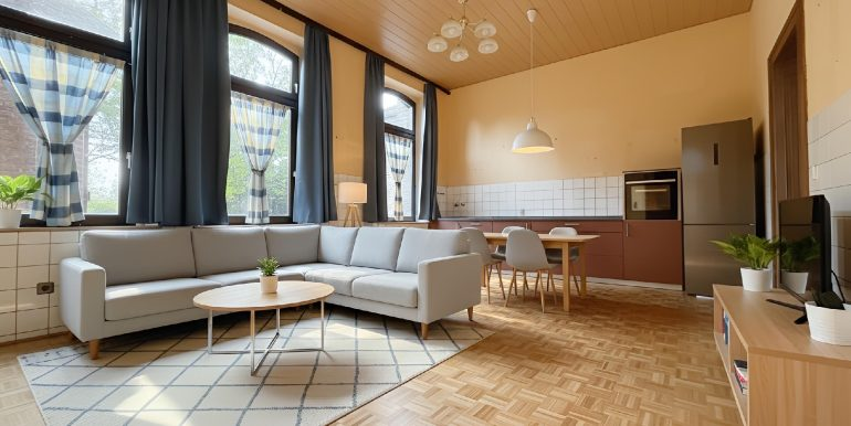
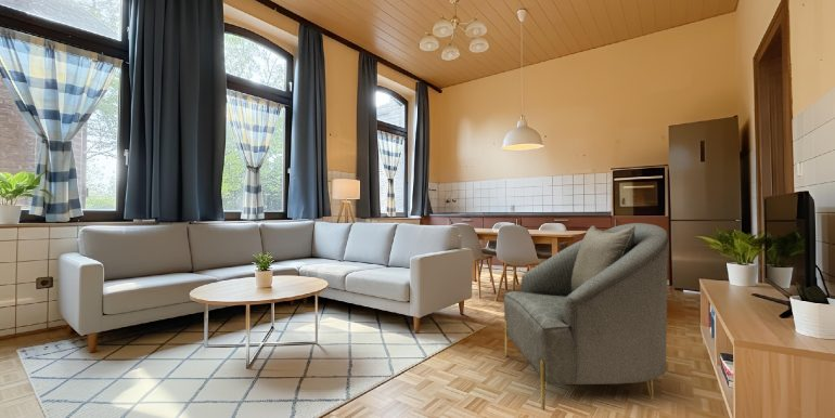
+ armchair (583, 299)
